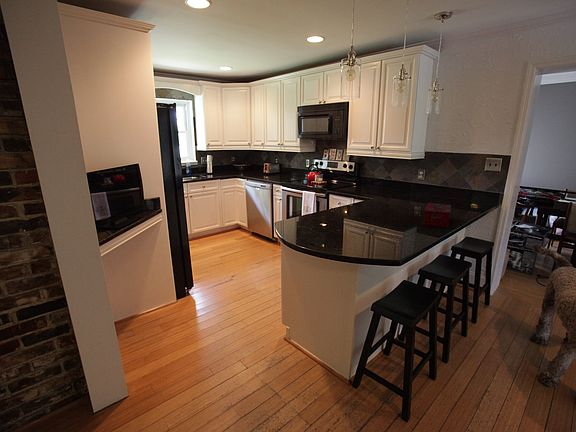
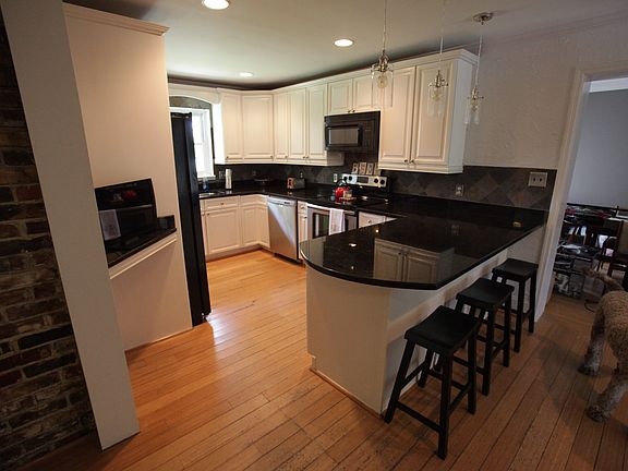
- tissue box (437, 214)
